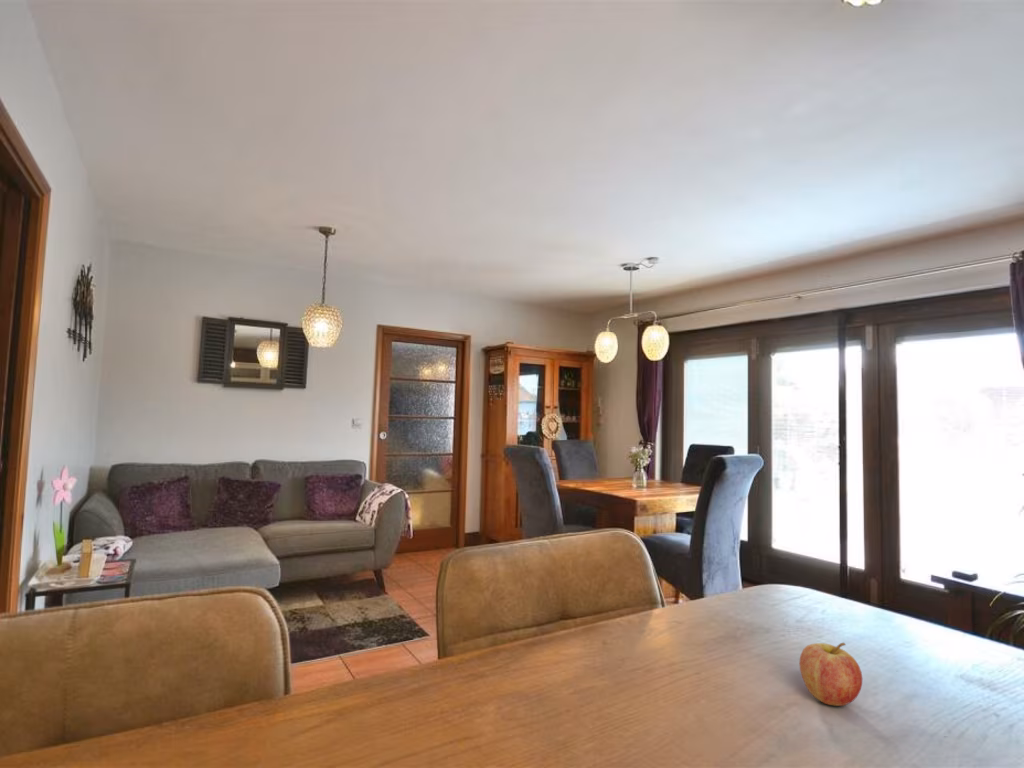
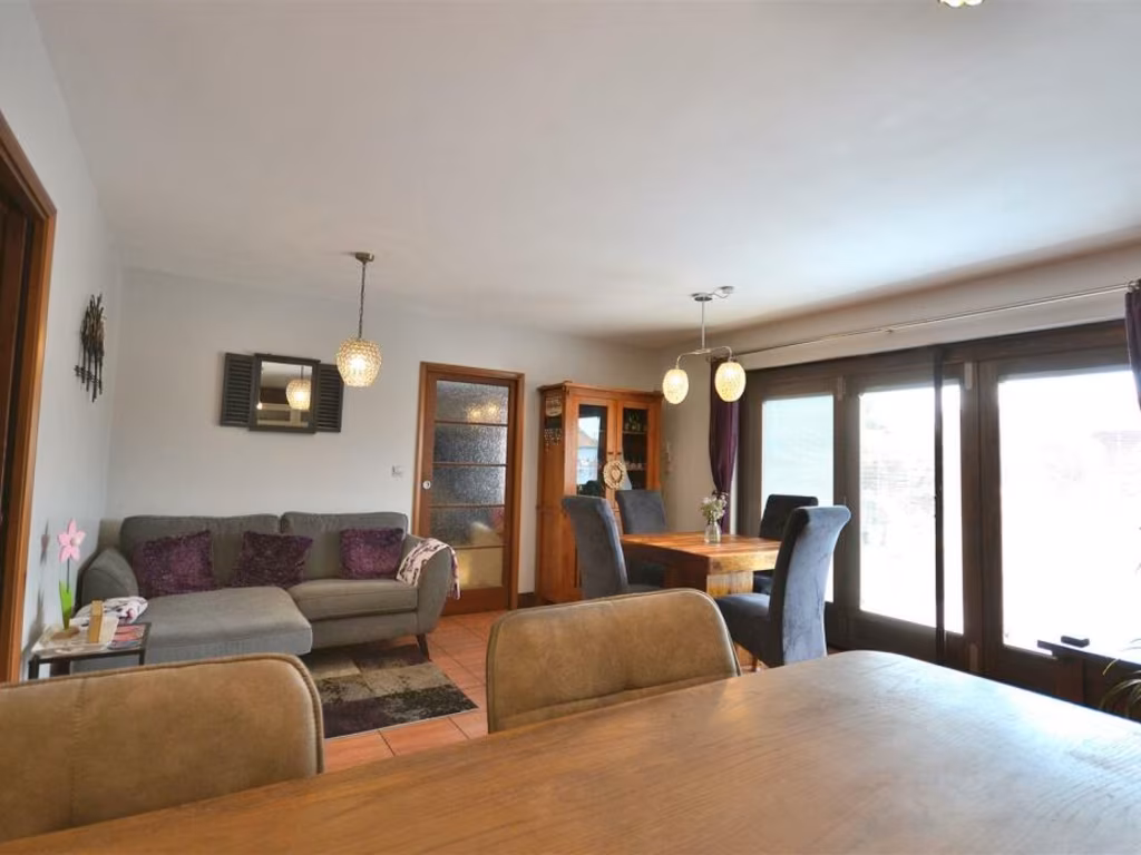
- fruit (830, 672)
